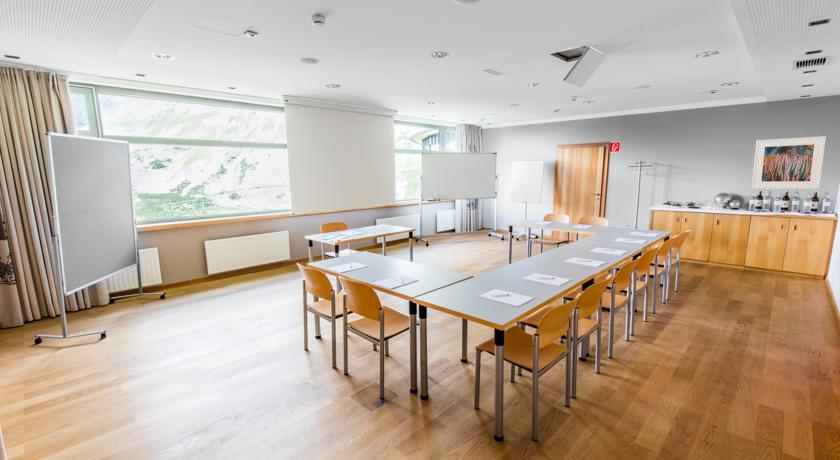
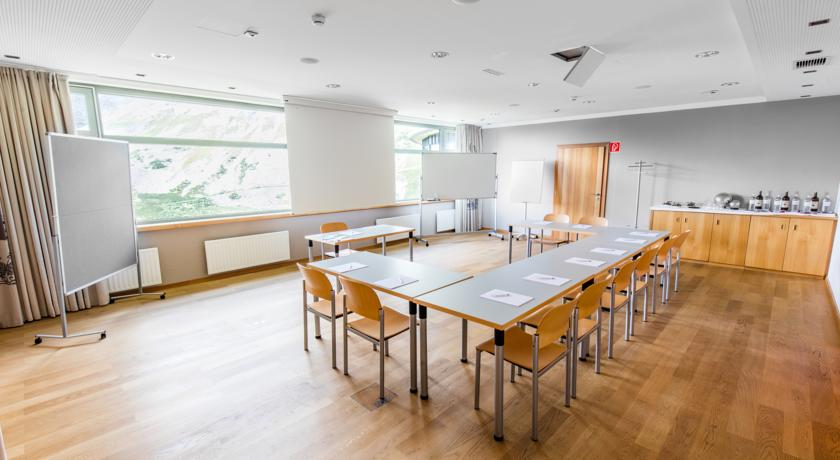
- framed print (786, 163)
